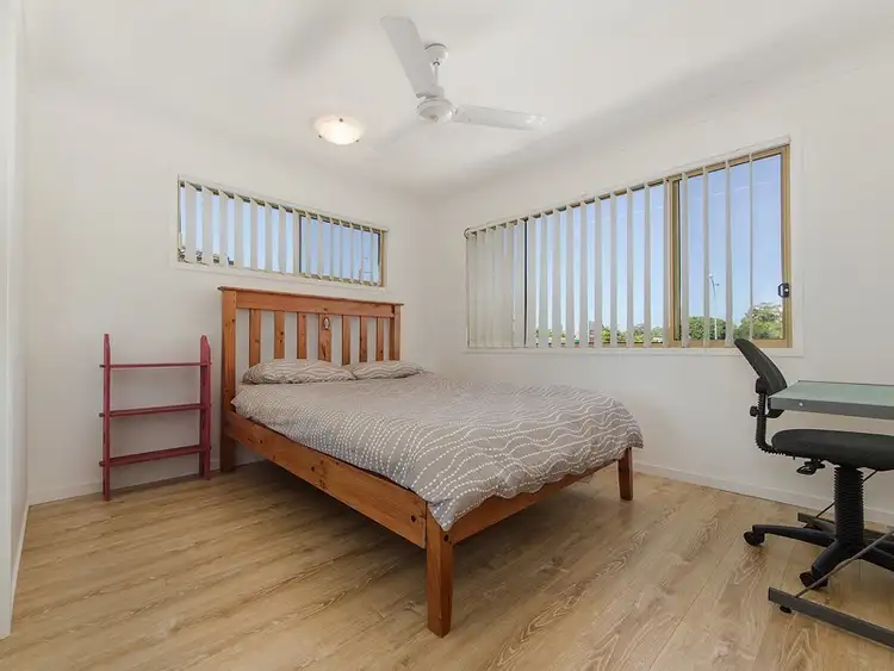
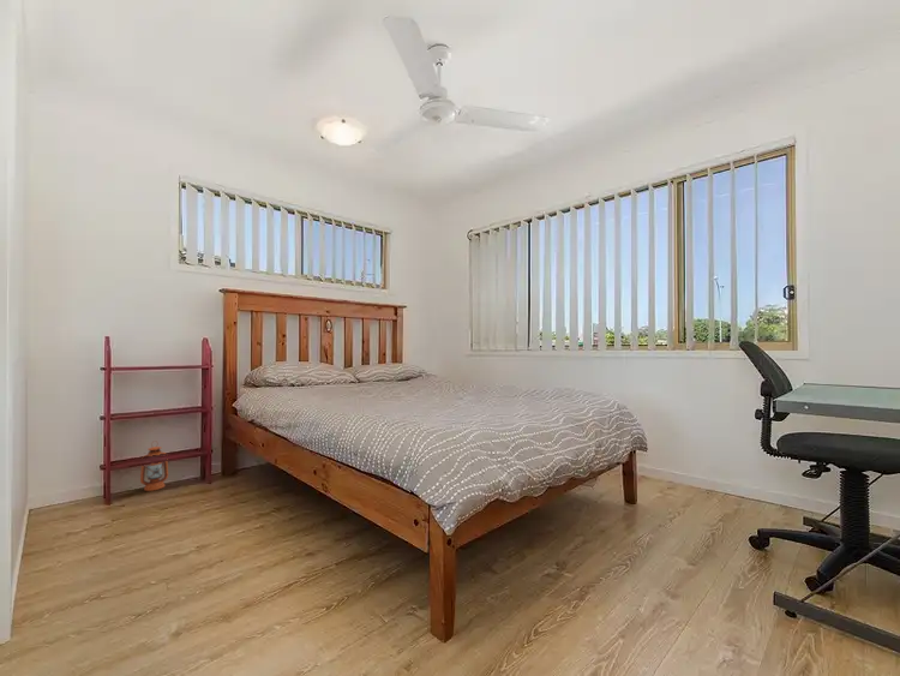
+ lantern (154, 463)
